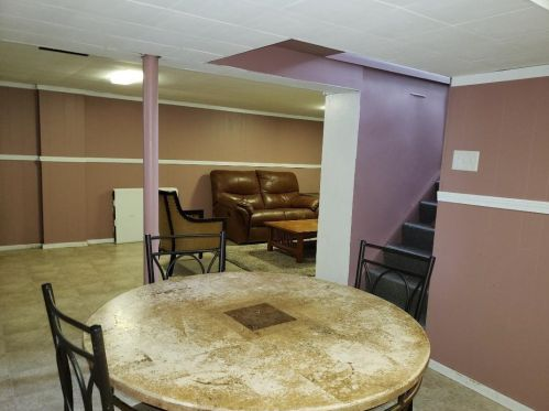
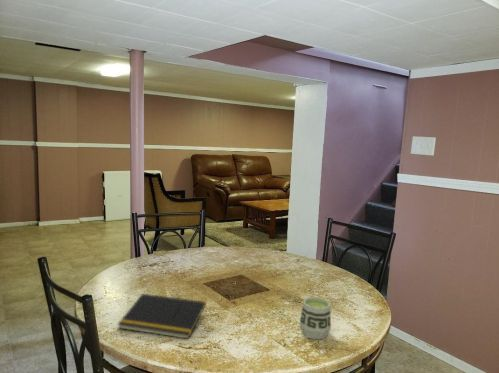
+ cup (315, 318)
+ notepad (163, 314)
